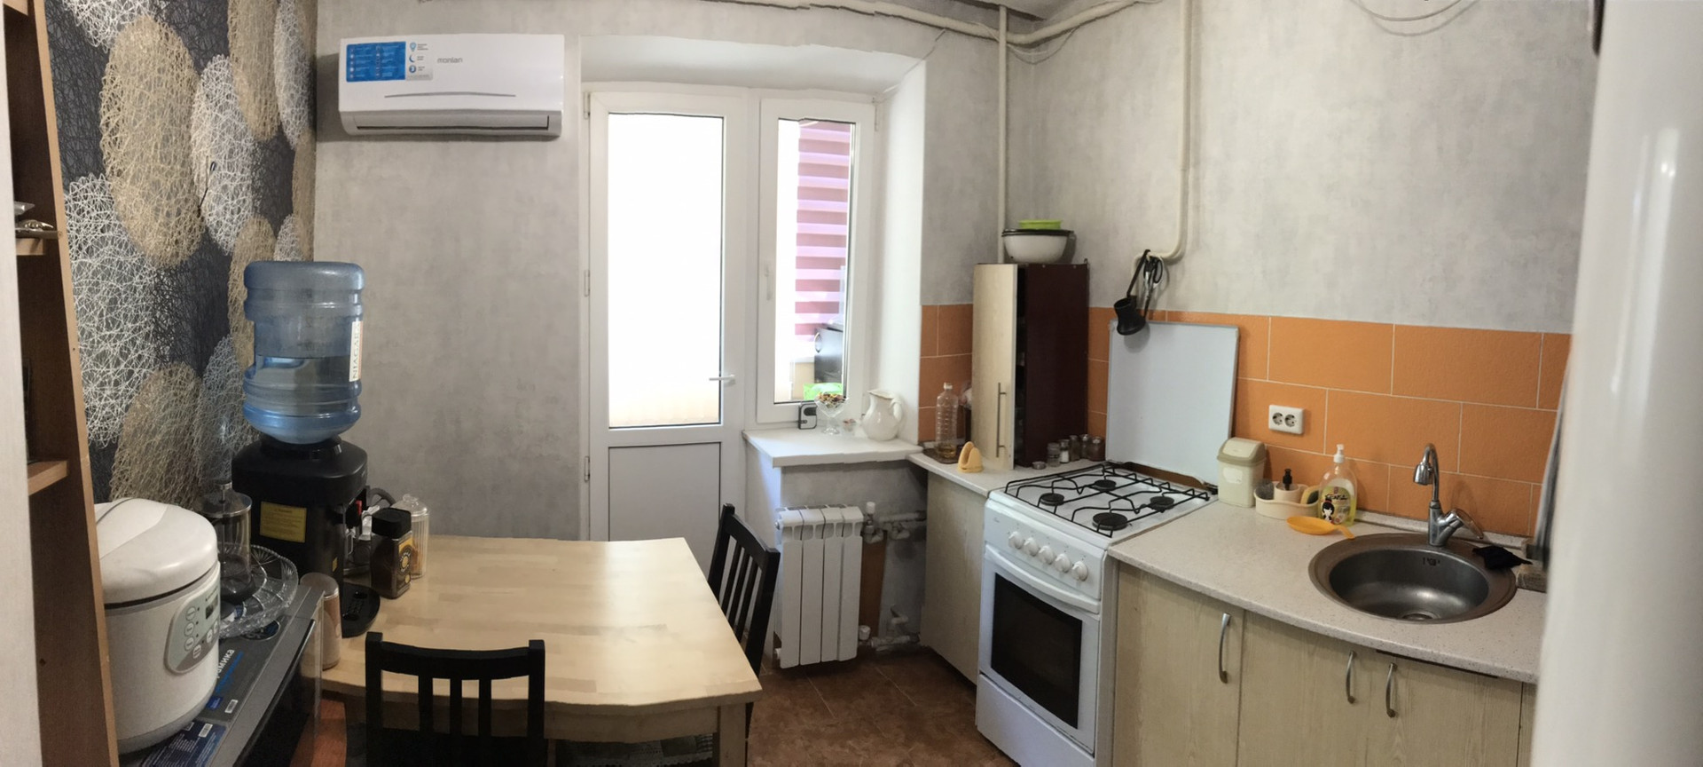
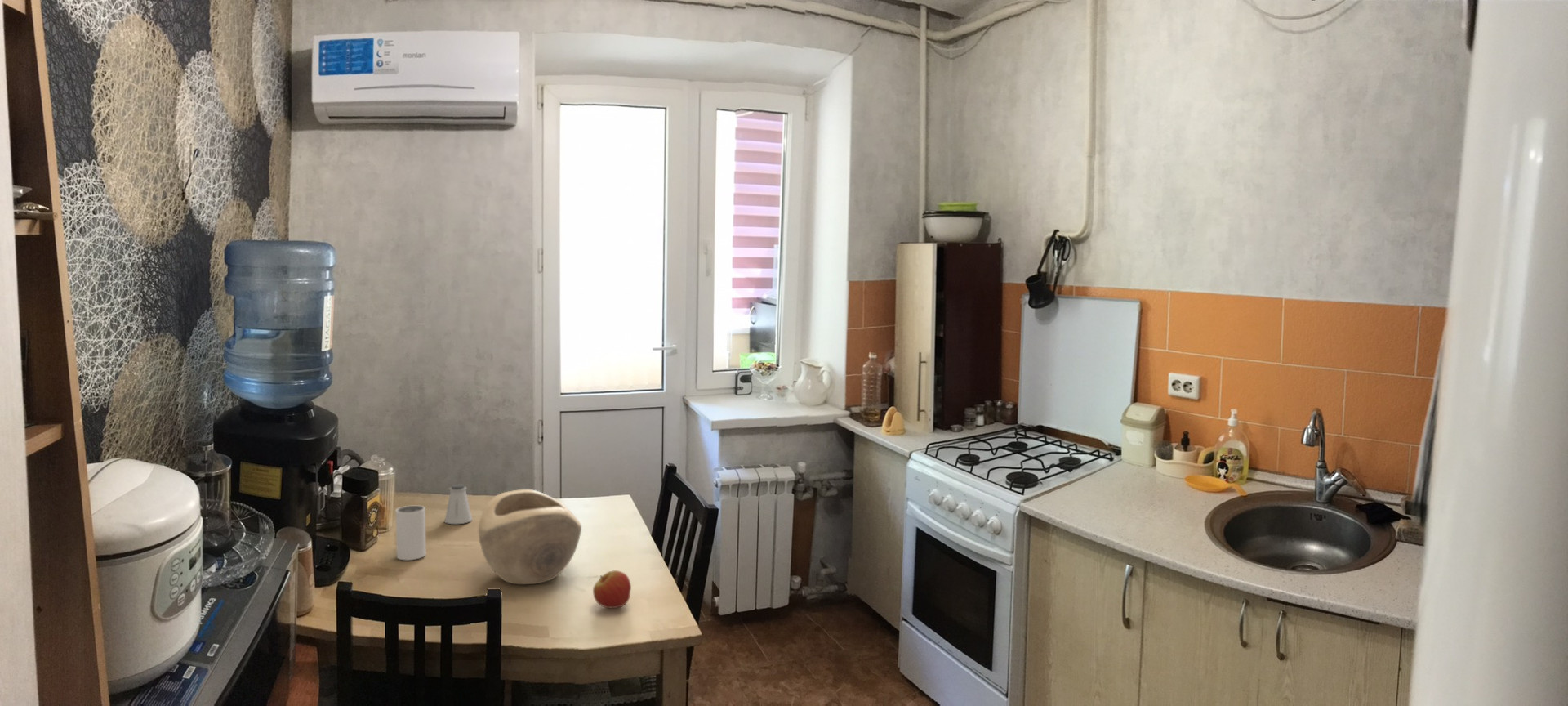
+ mug (408, 530)
+ apple (612, 589)
+ decorative bowl (531, 537)
+ saltshaker (458, 503)
